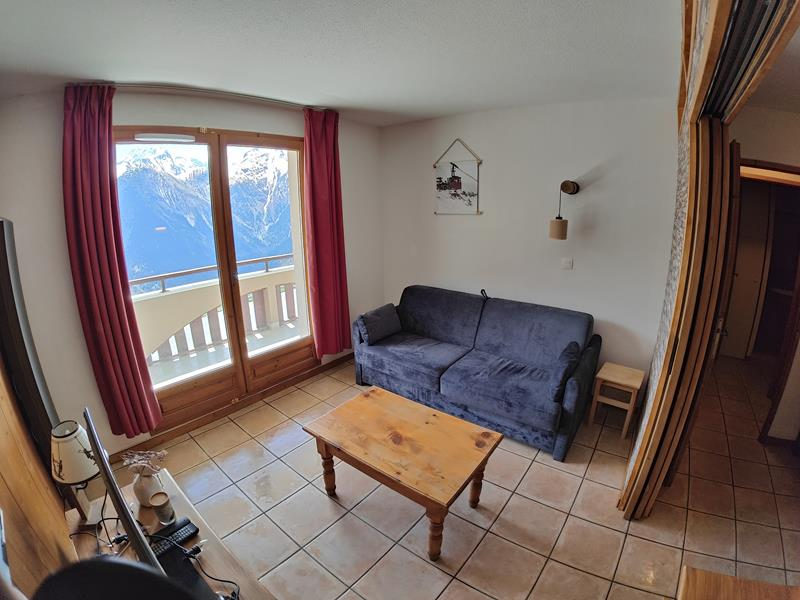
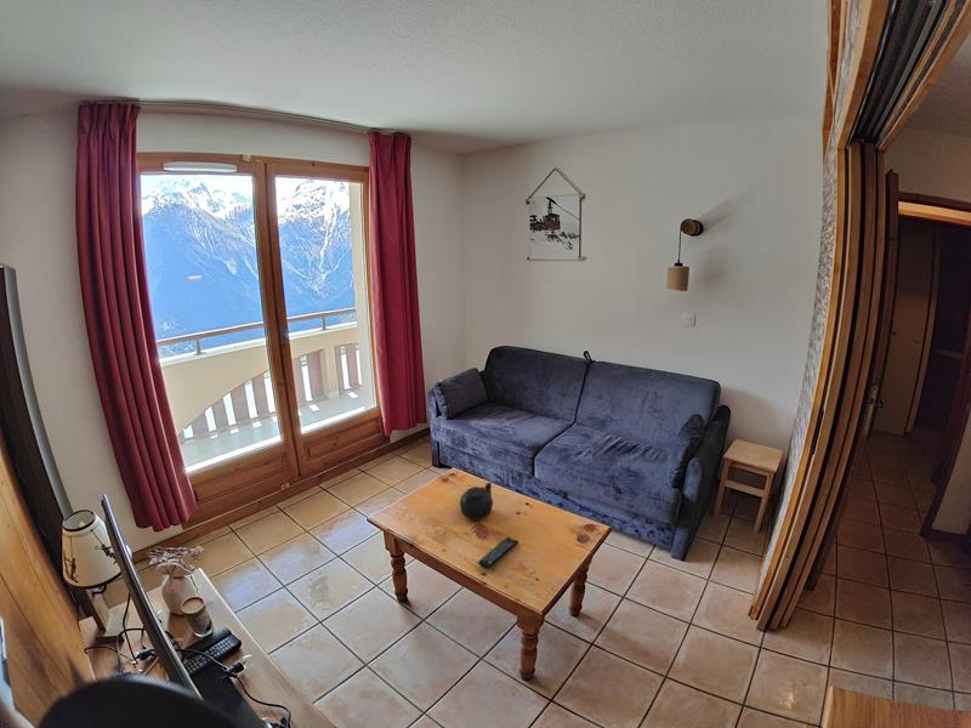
+ remote control (499, 552)
+ teapot (478, 501)
